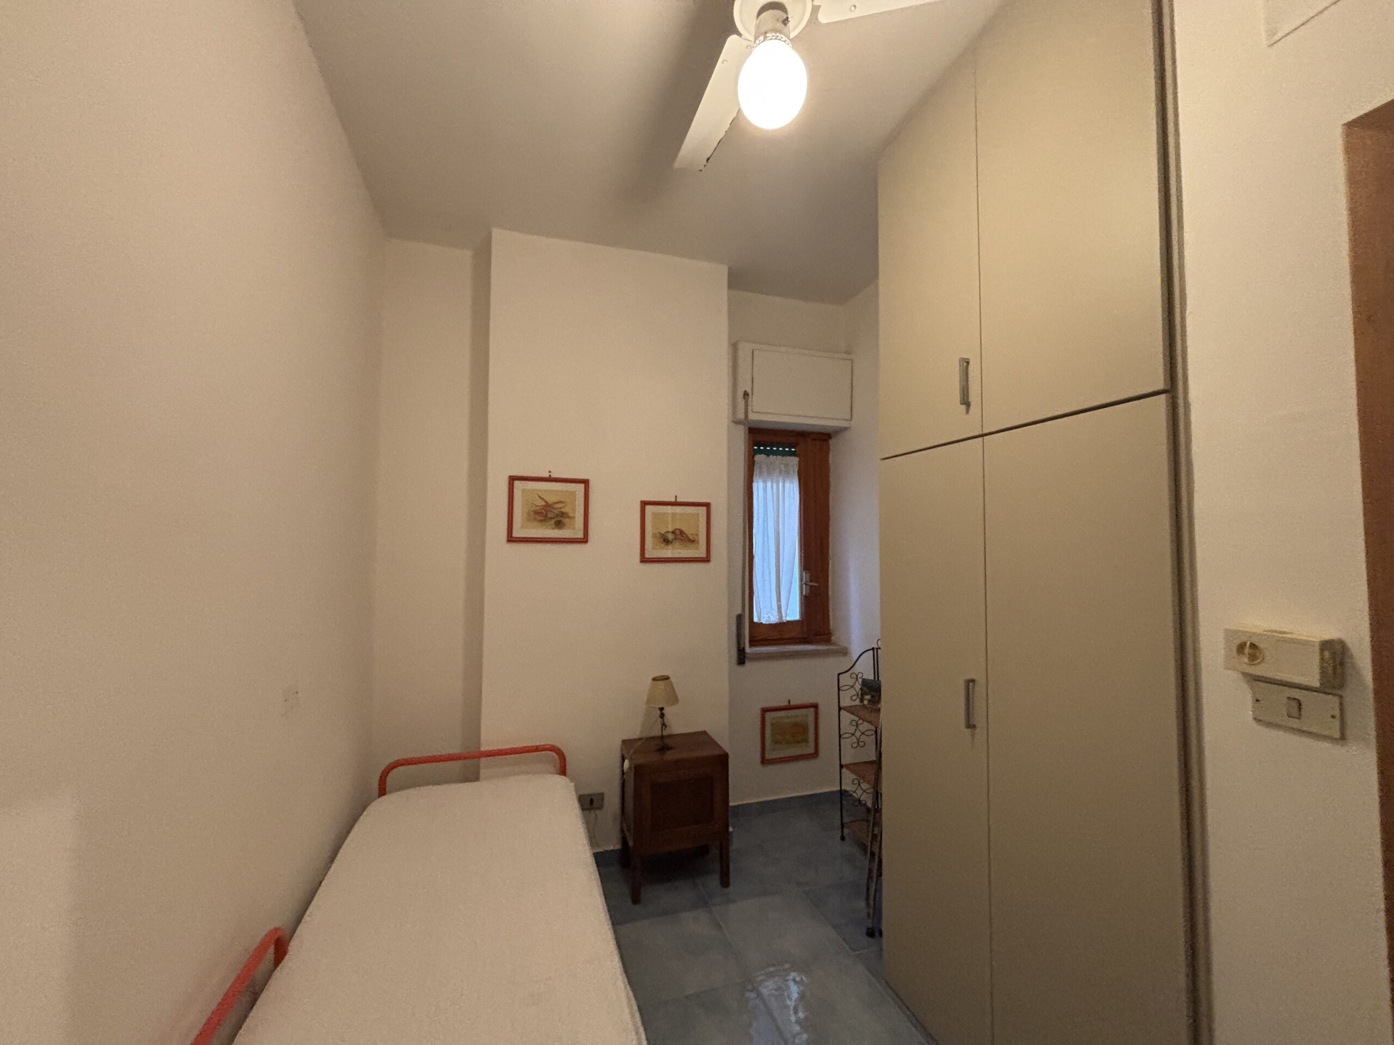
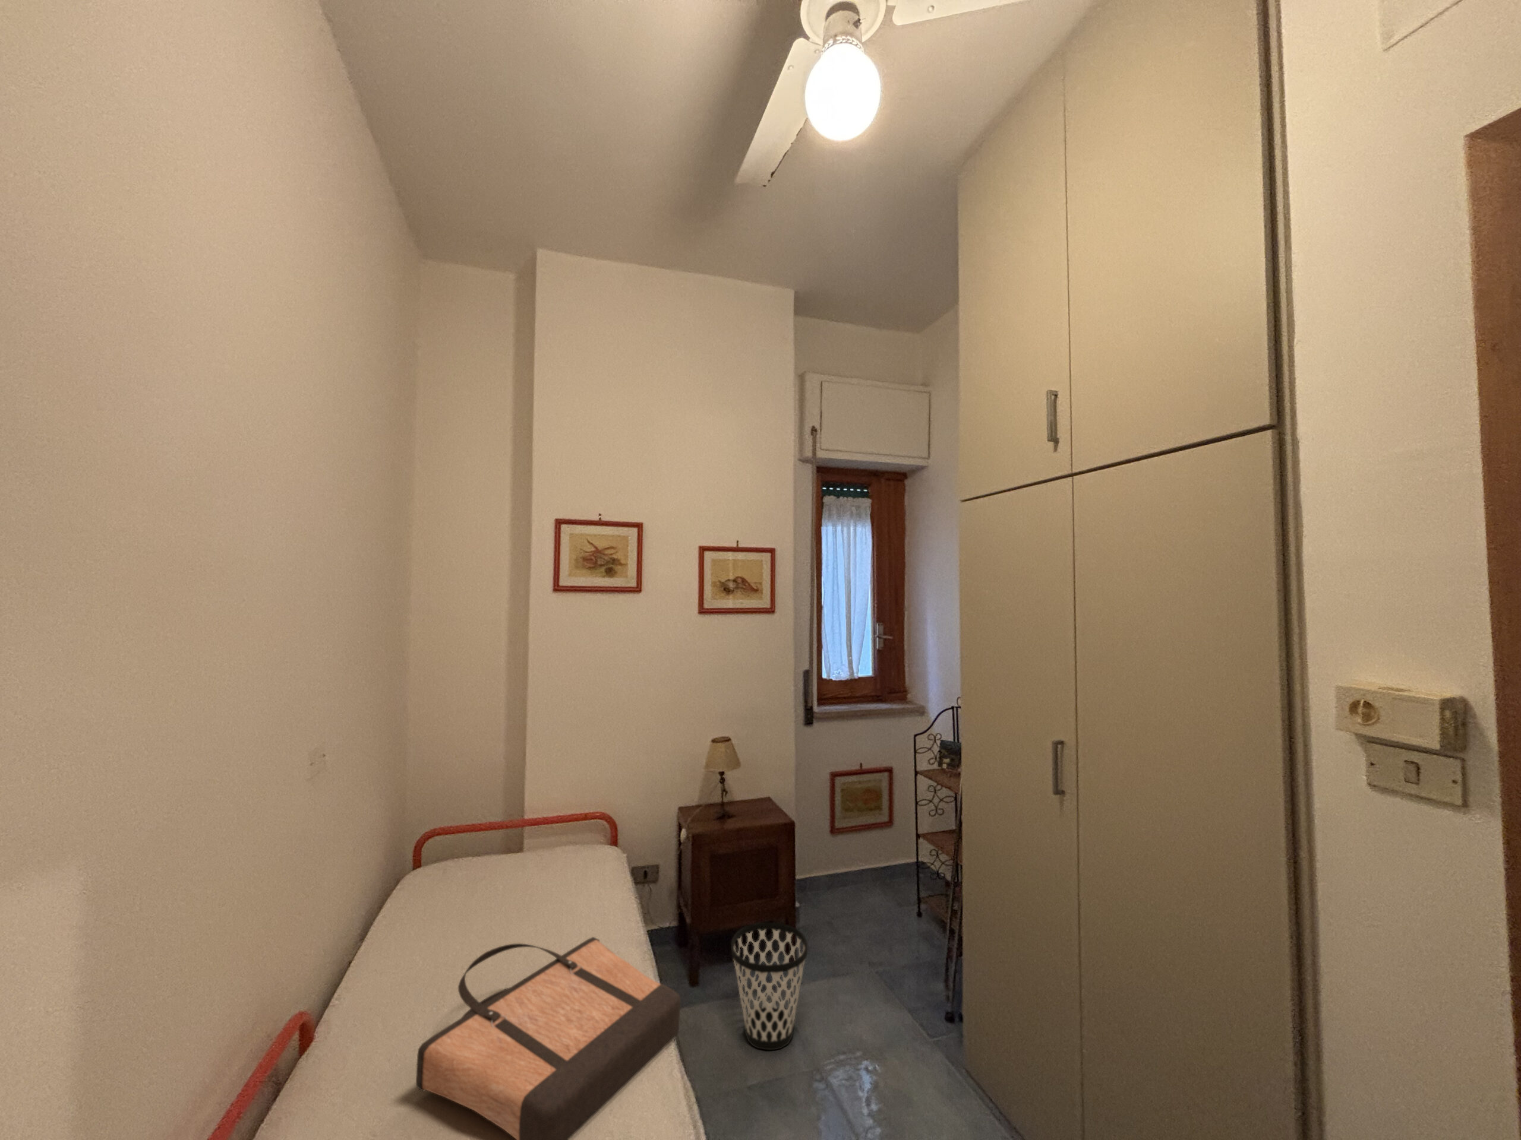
+ shopping bag (547, 1014)
+ wastebasket (769, 988)
